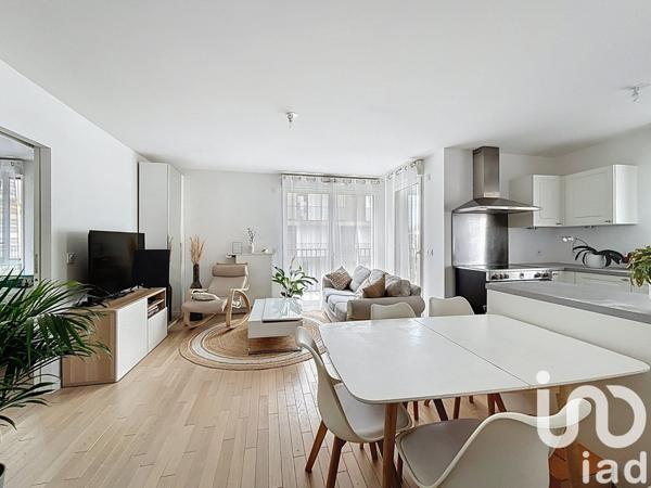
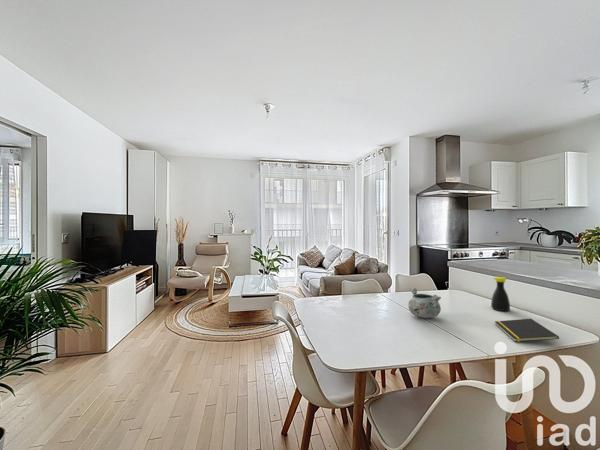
+ notepad (523, 329)
+ decorative bowl (423, 303)
+ bottle (500, 293)
